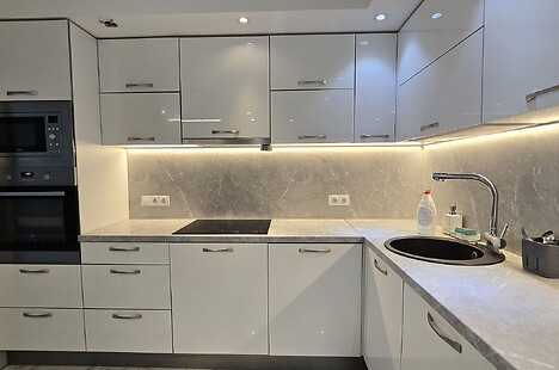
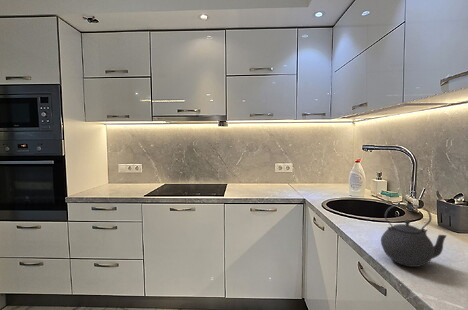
+ kettle (413, 233)
